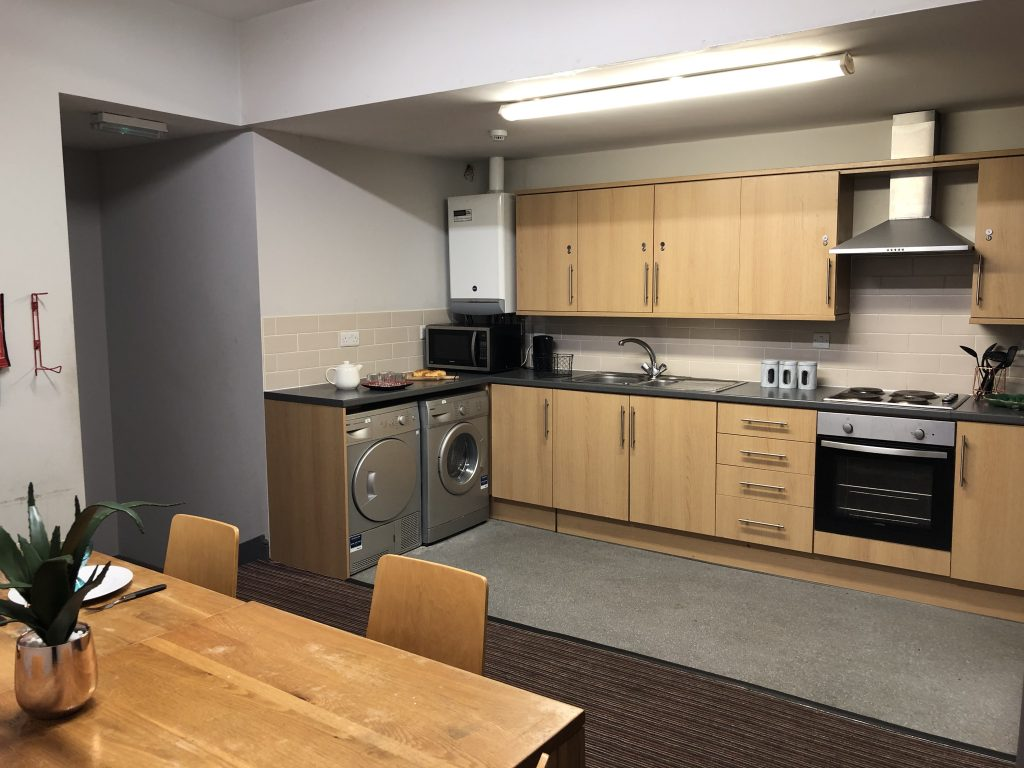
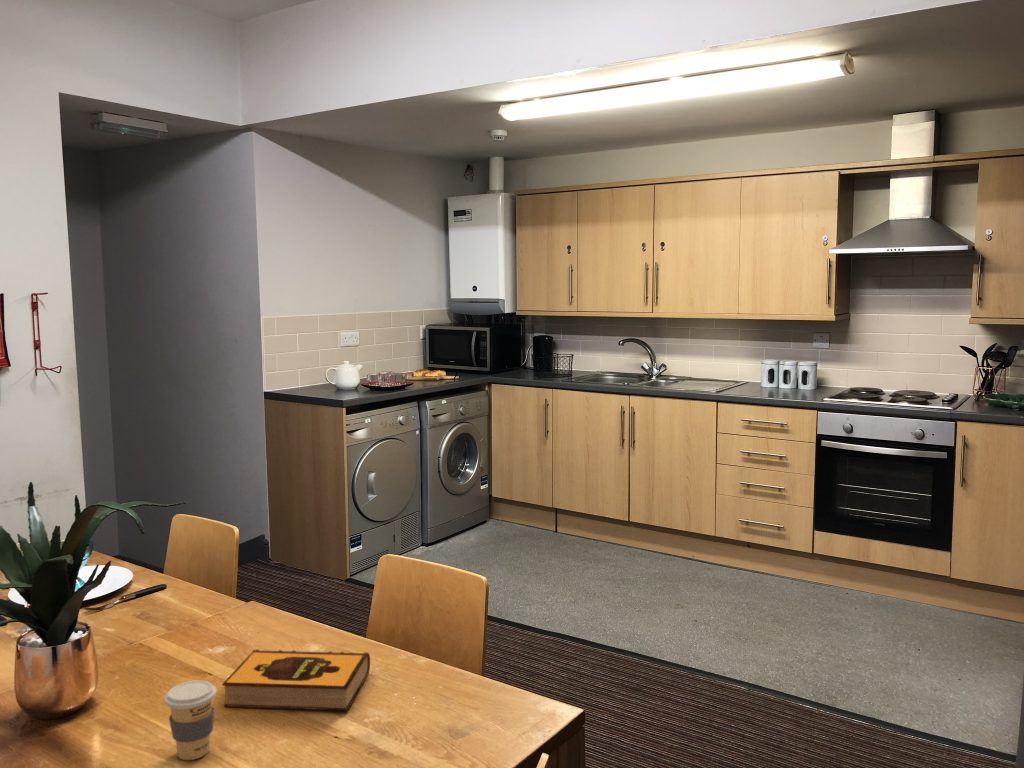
+ coffee cup (191, 720)
+ hardback book (300, 676)
